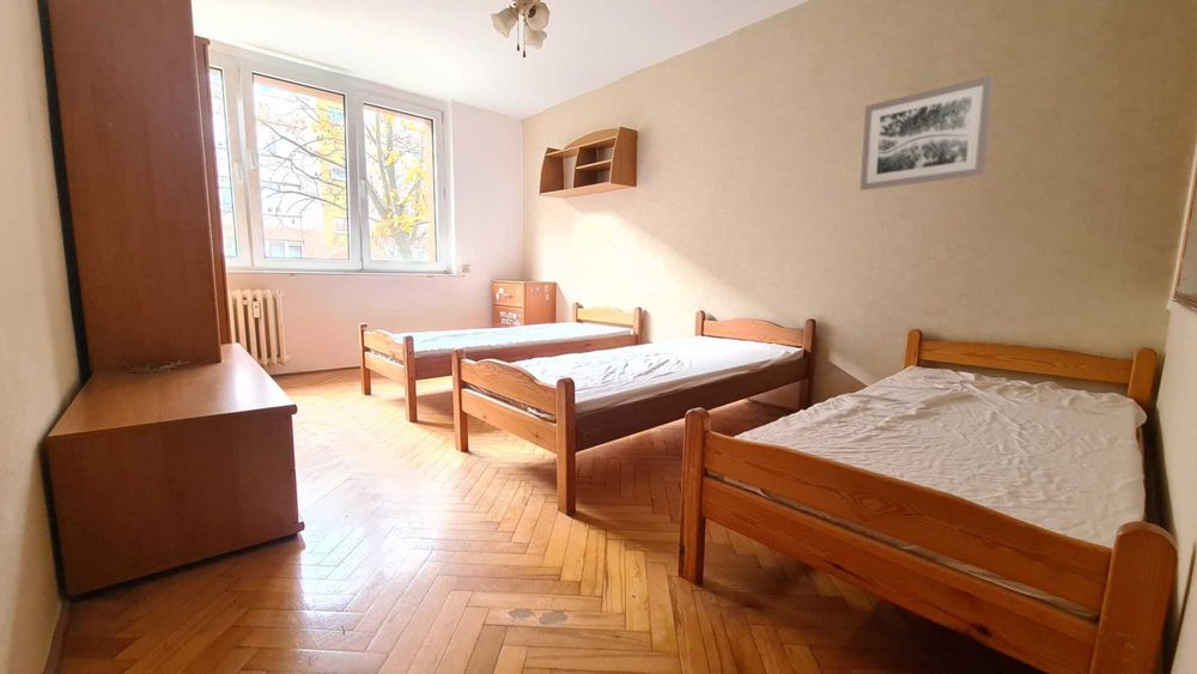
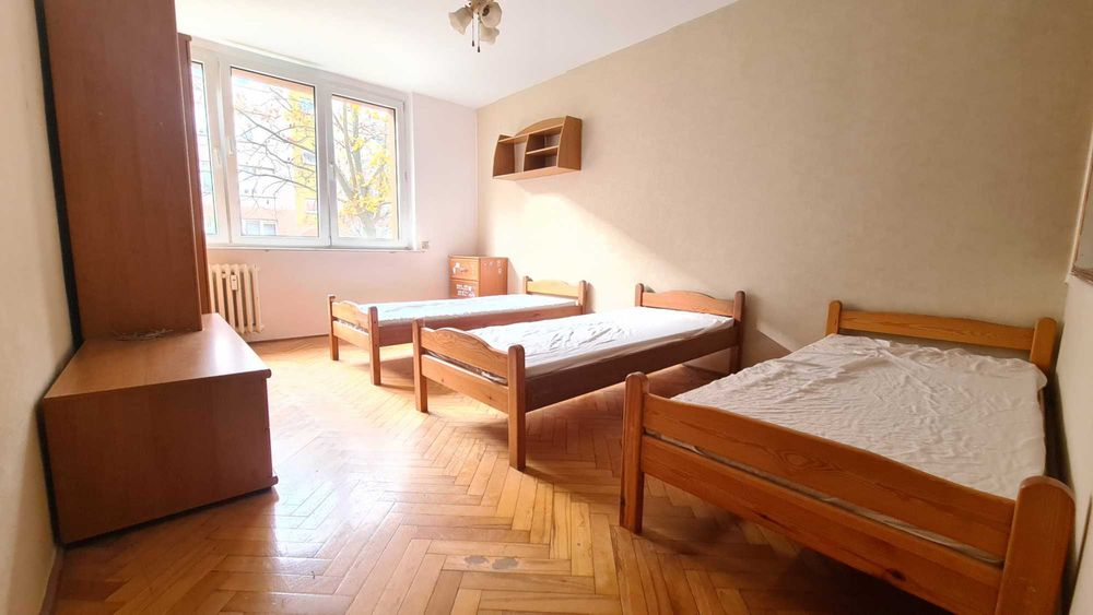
- wall art (920, 138)
